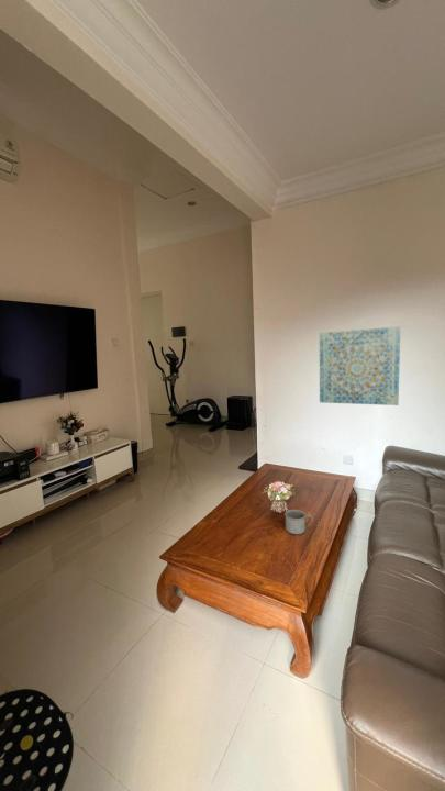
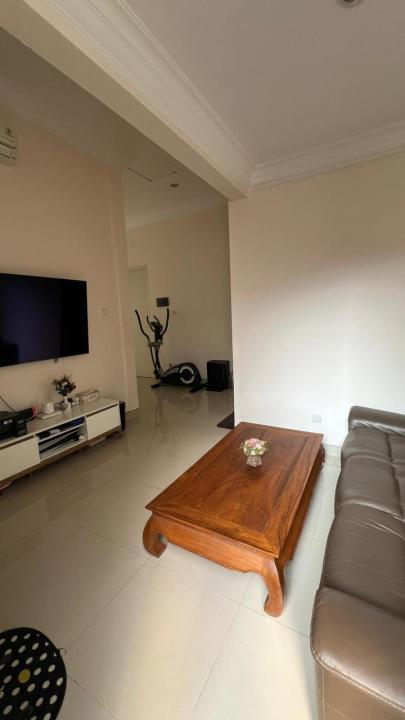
- mug (297, 521)
- wall art (357, 367)
